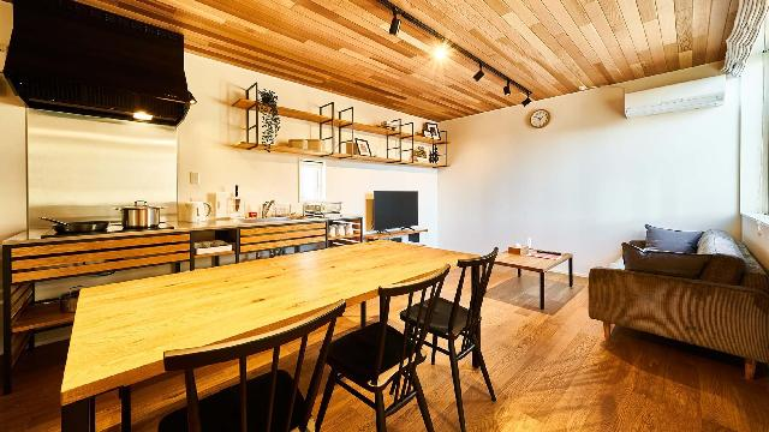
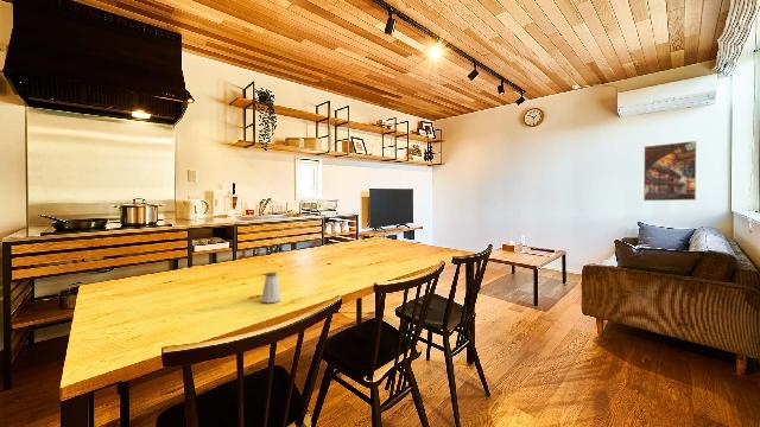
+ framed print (669, 172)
+ saltshaker (271, 286)
